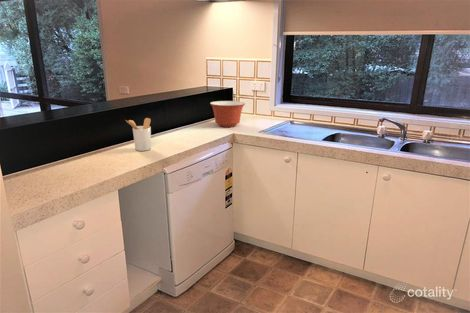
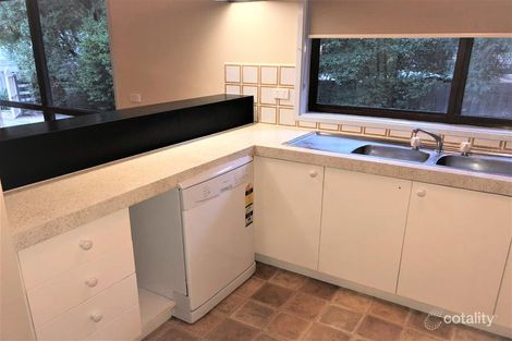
- mixing bowl (227, 114)
- utensil holder (138, 133)
